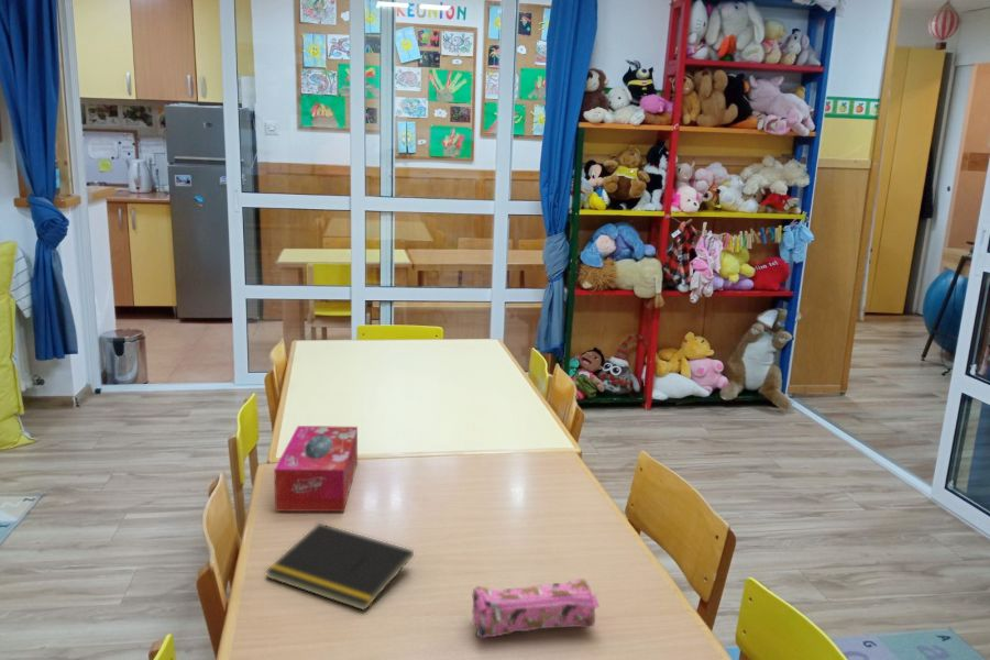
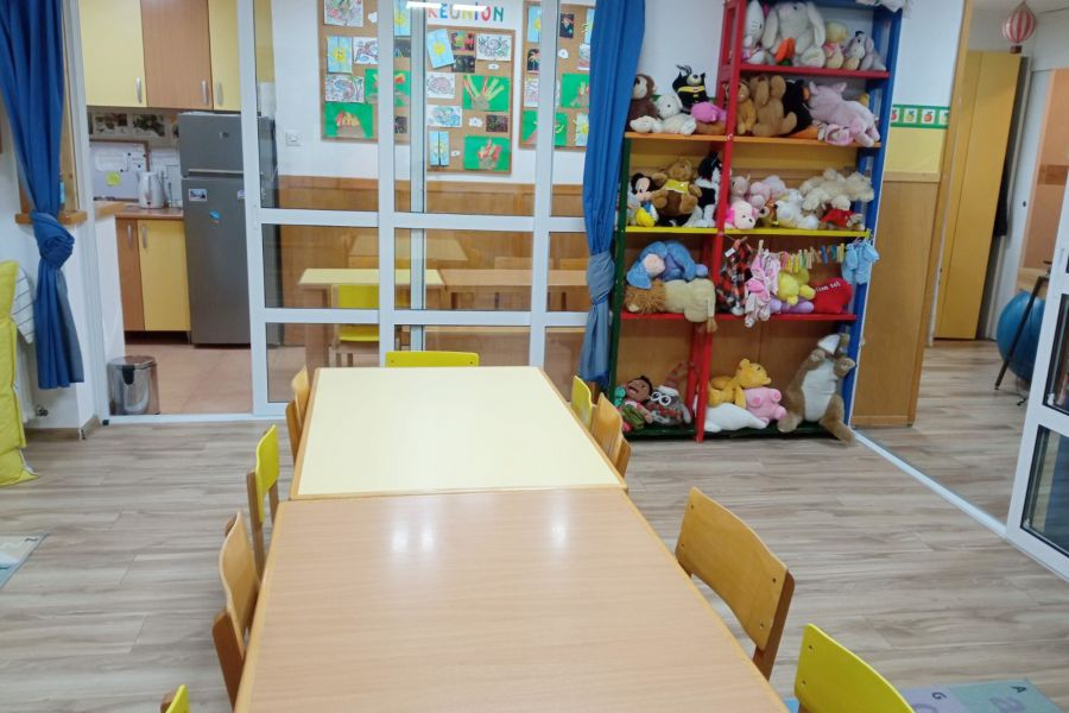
- pencil case (534, 606)
- tissue box (319, 465)
- notepad (340, 563)
